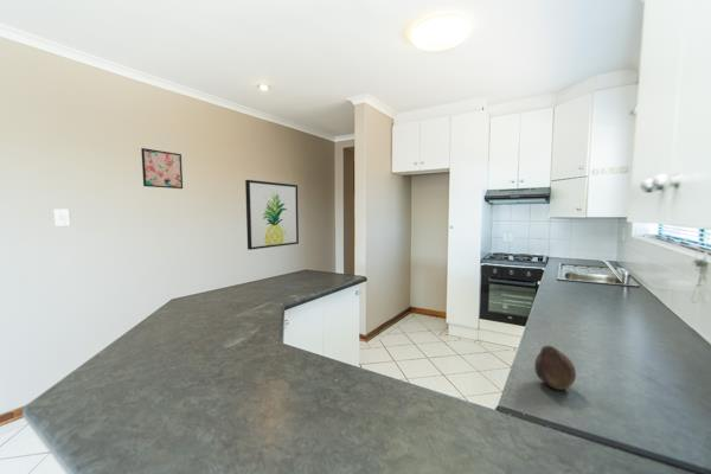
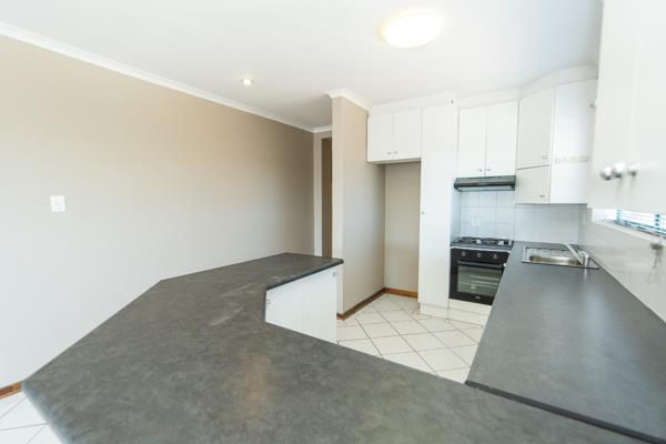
- fruit (555, 365)
- wall art (274, 214)
- wall art (162, 169)
